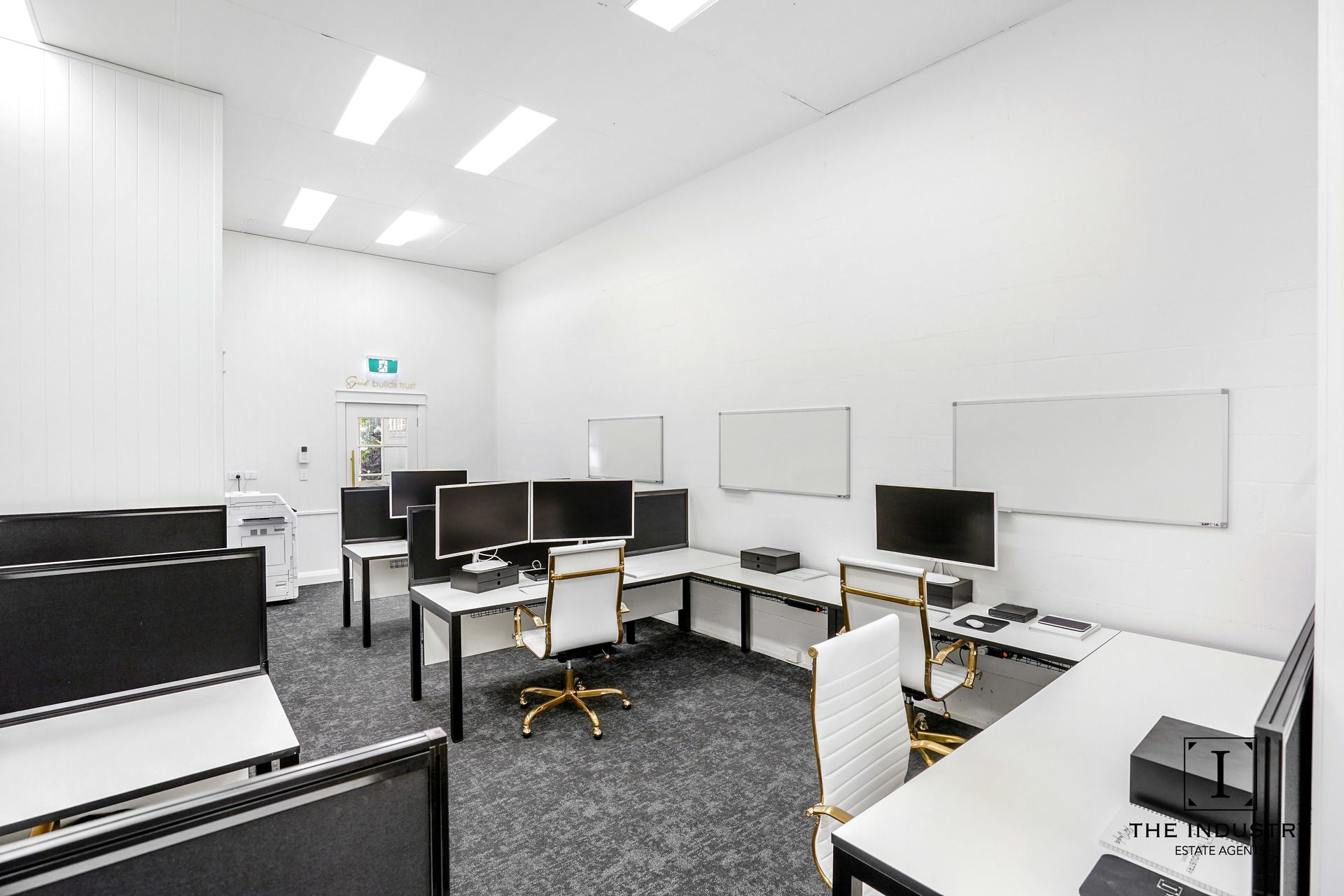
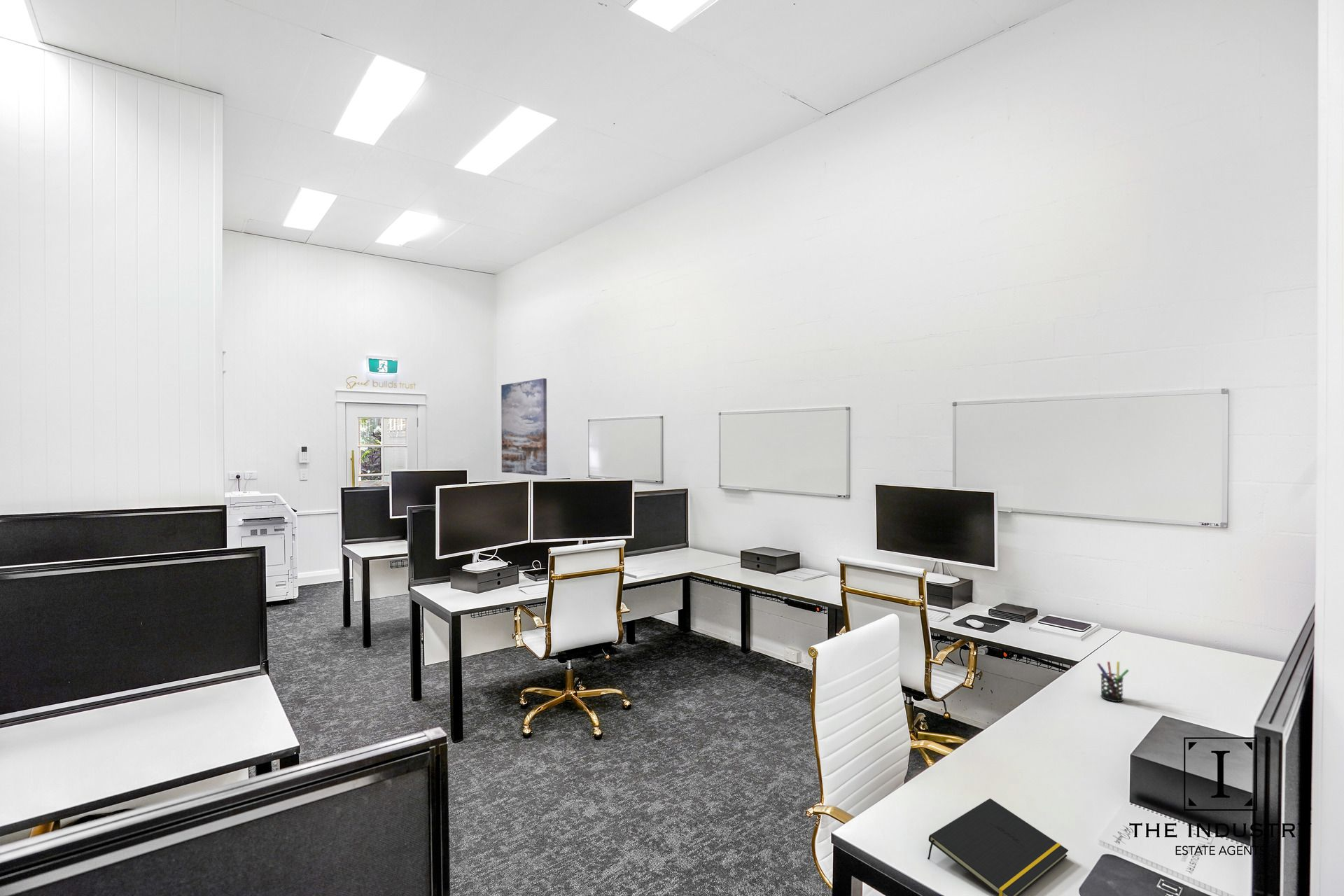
+ notepad (998, 845)
+ wall art (523, 428)
+ pen holder (1114, 680)
